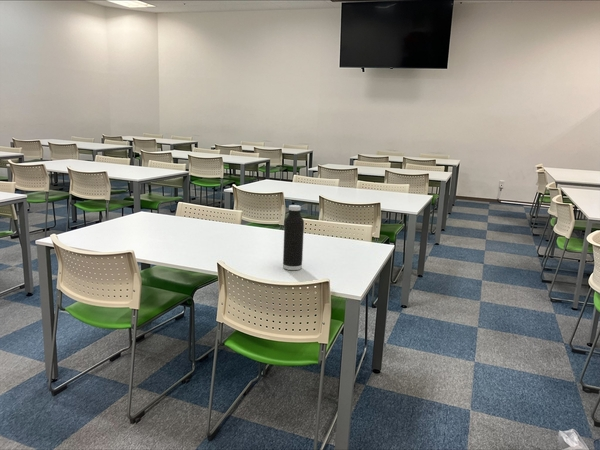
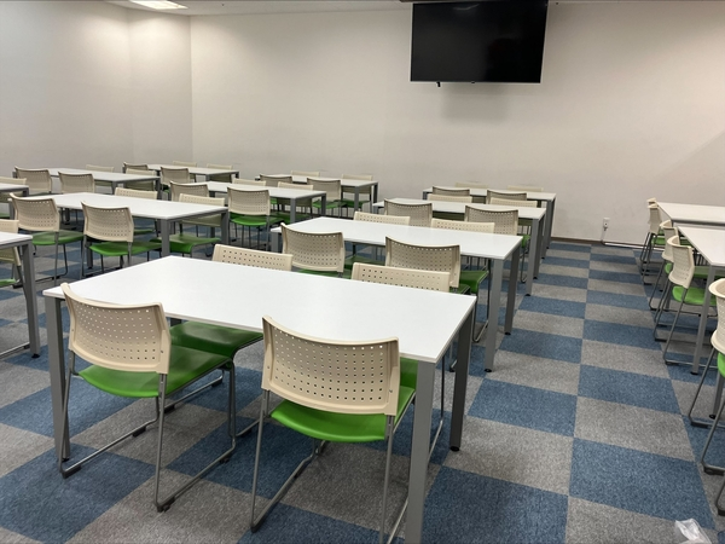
- water bottle (293, 237)
